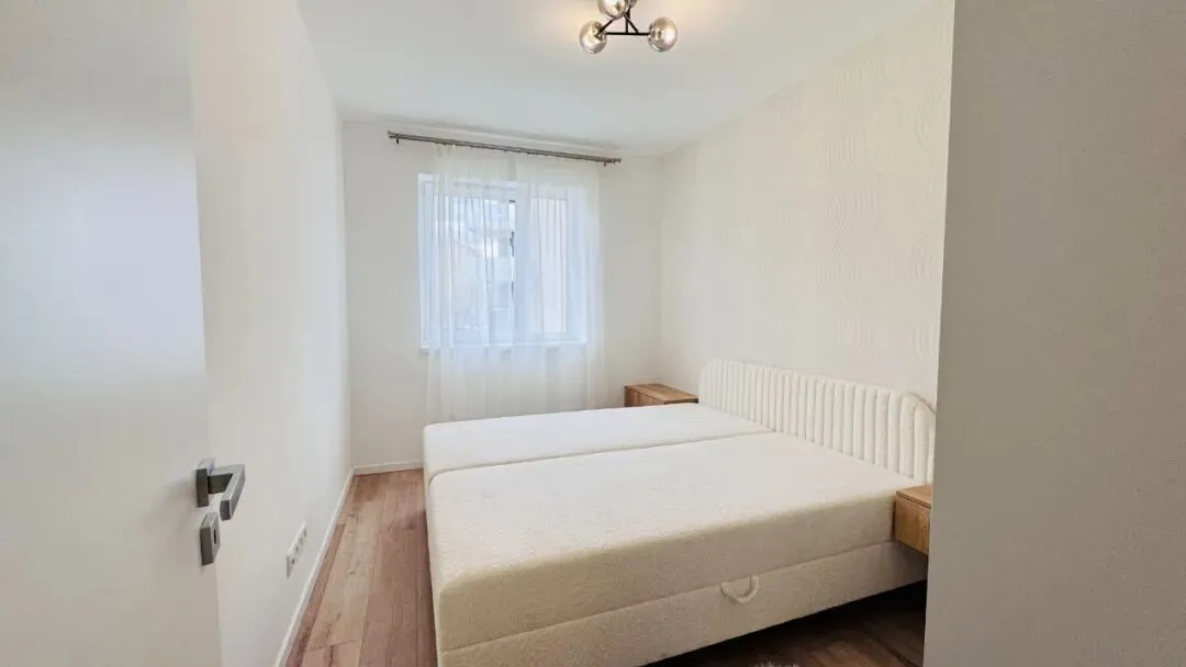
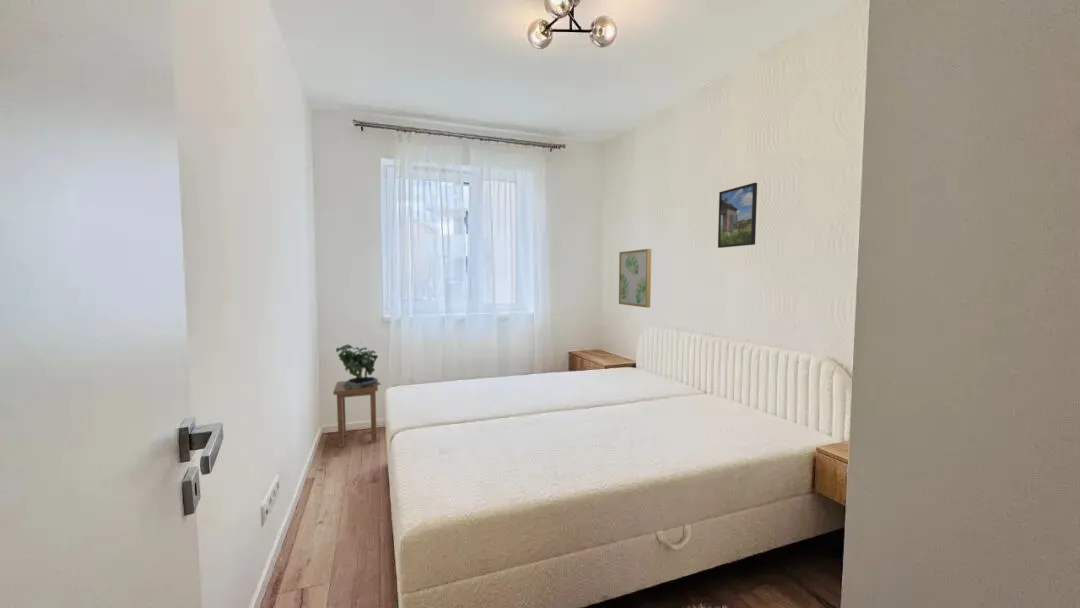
+ stool (345, 414)
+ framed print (736, 217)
+ wall art (633, 278)
+ potted plant (357, 362)
